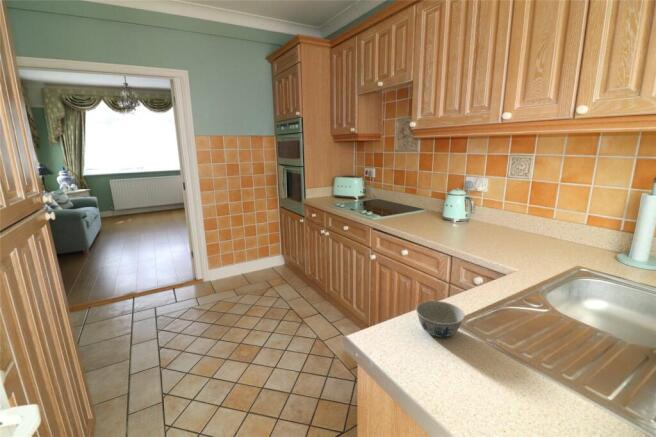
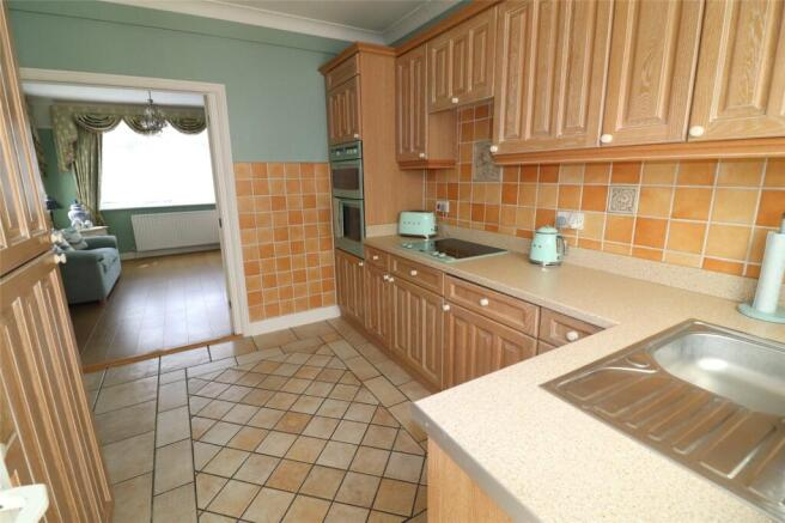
- bowl (439, 321)
